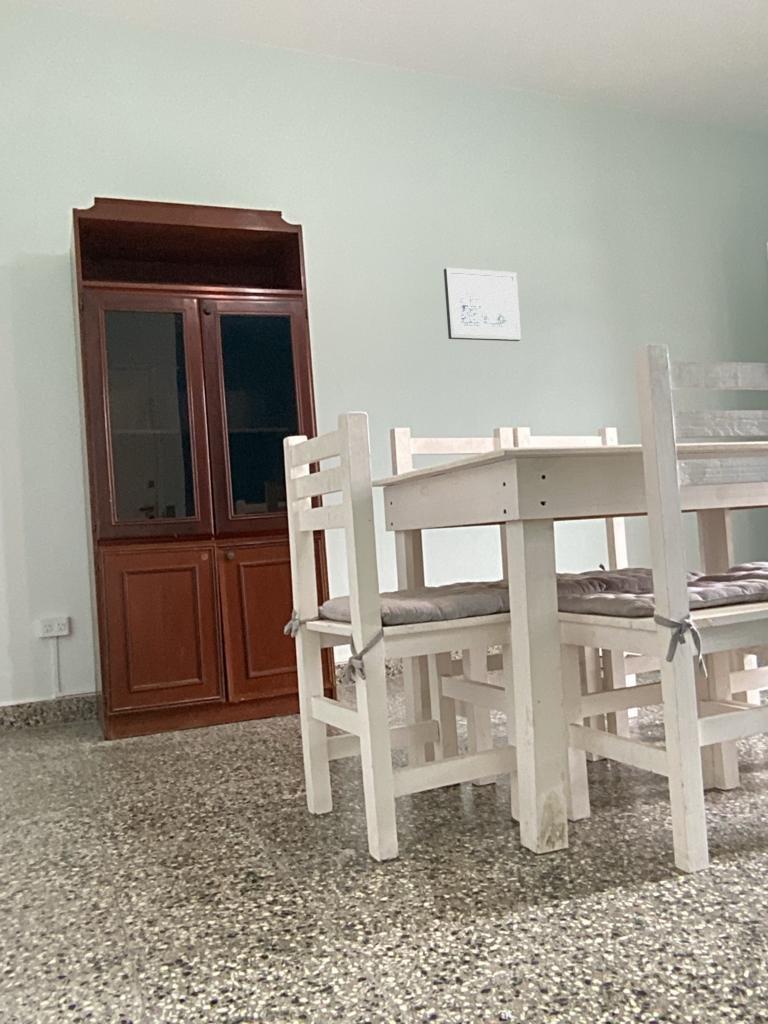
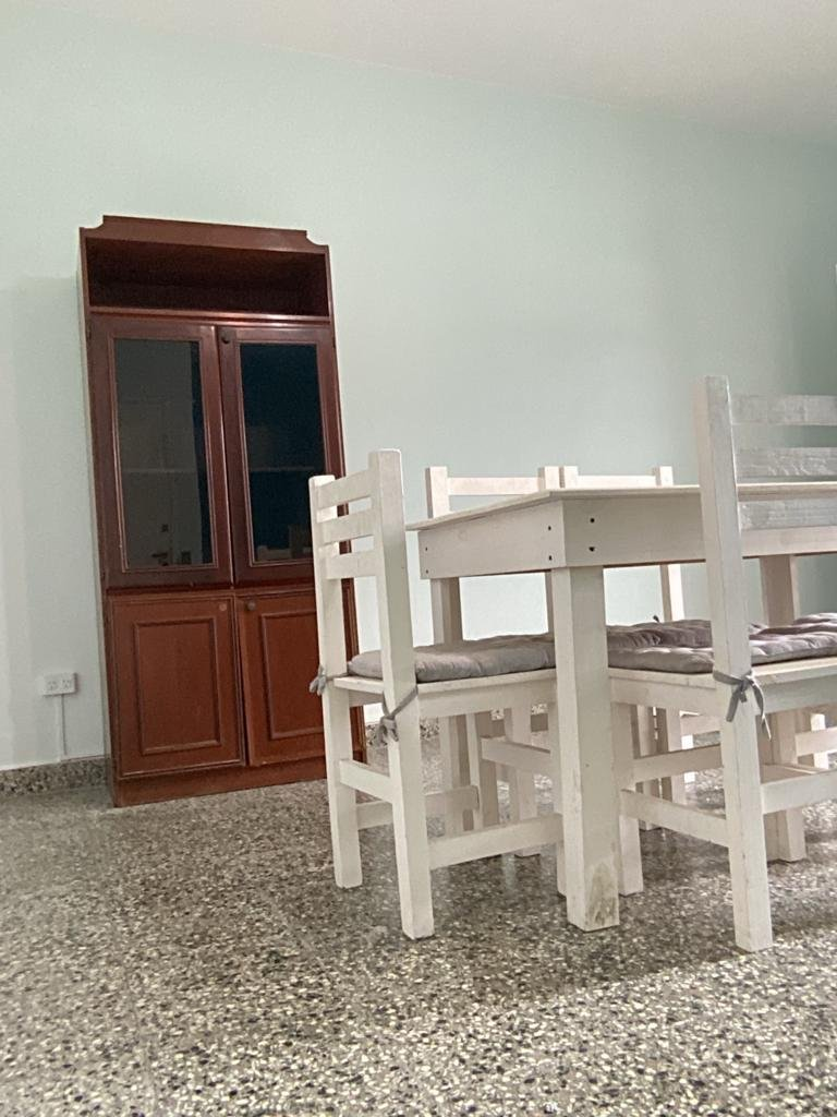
- wall art (482, 305)
